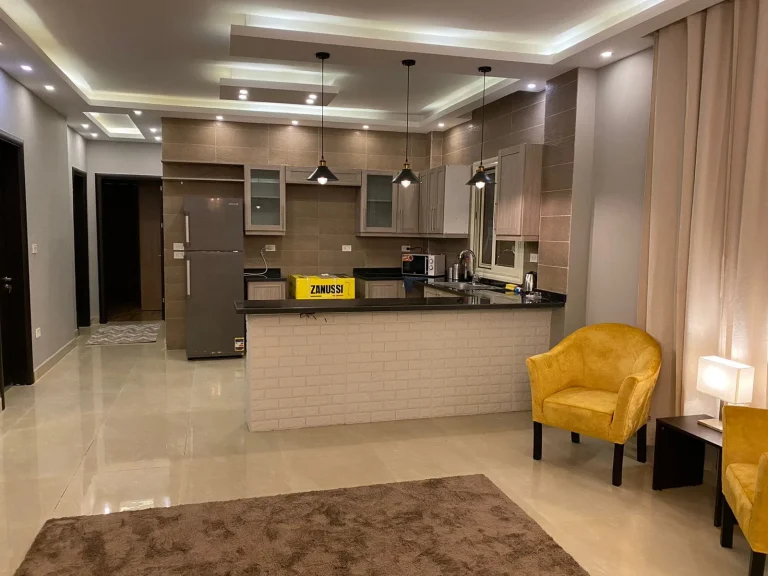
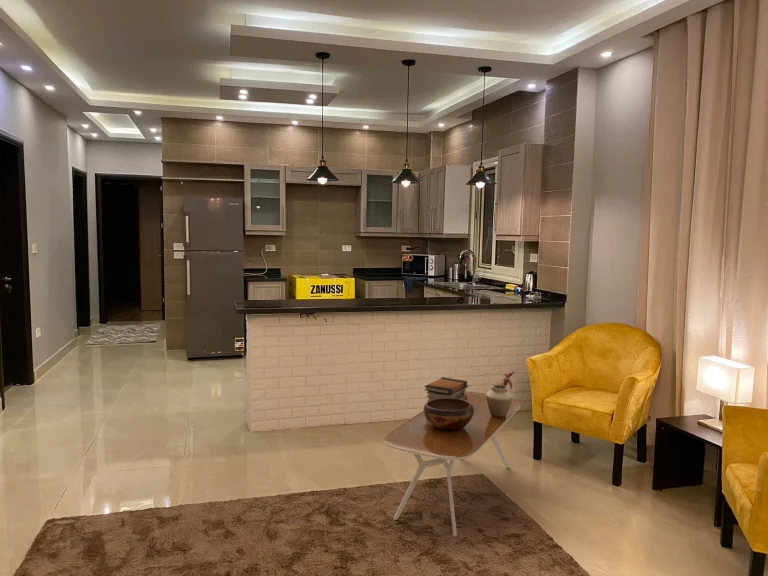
+ decorative bowl (448, 414)
+ coffee table (458, 454)
+ book stack (446, 394)
+ vase (501, 393)
